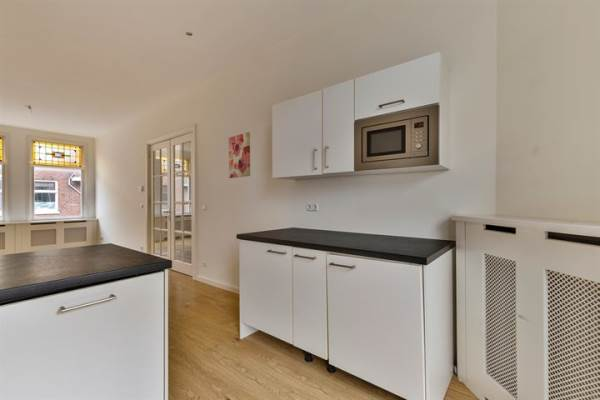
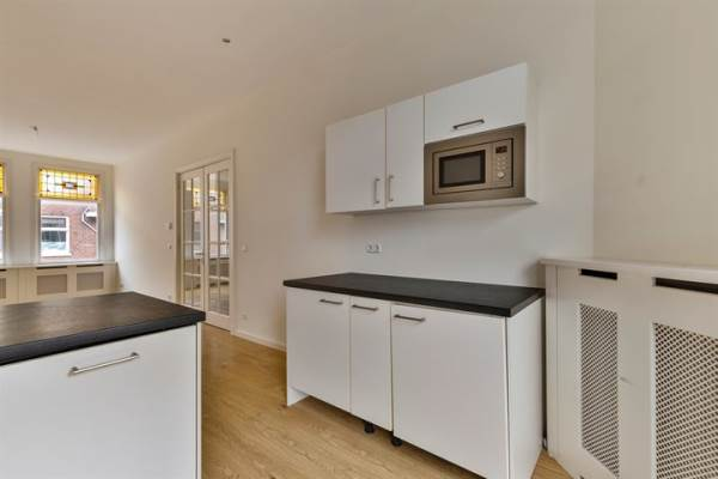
- wall art (239, 156)
